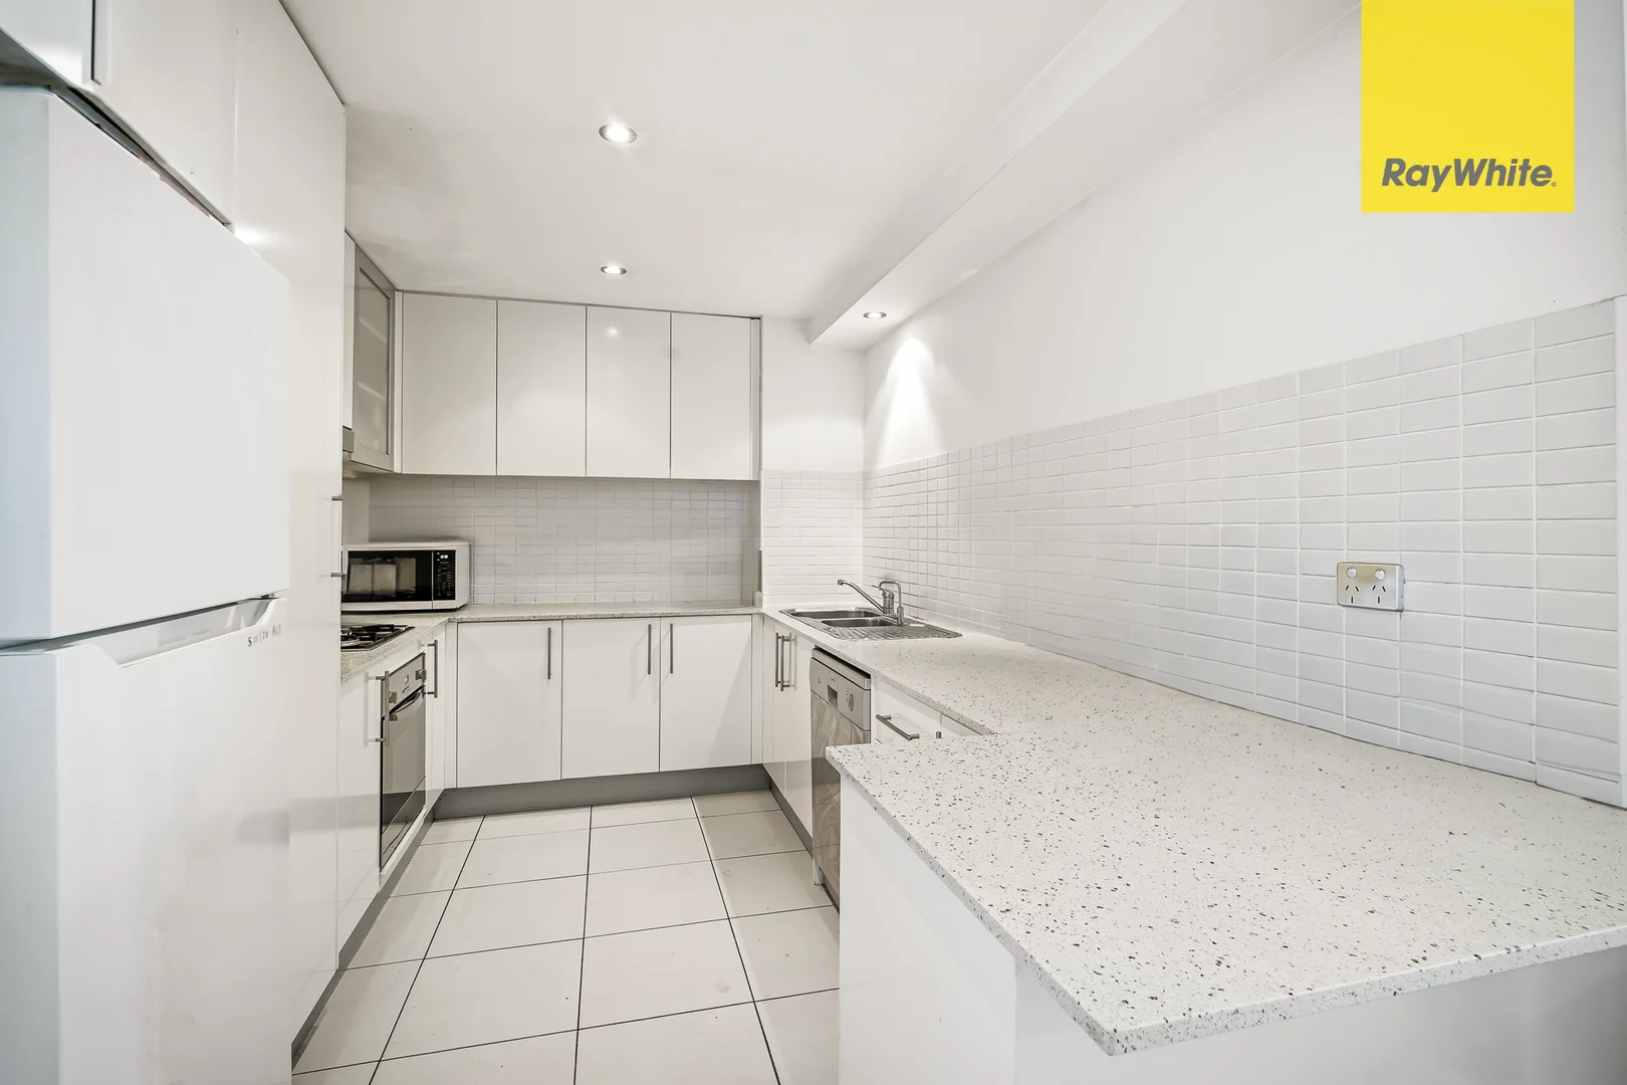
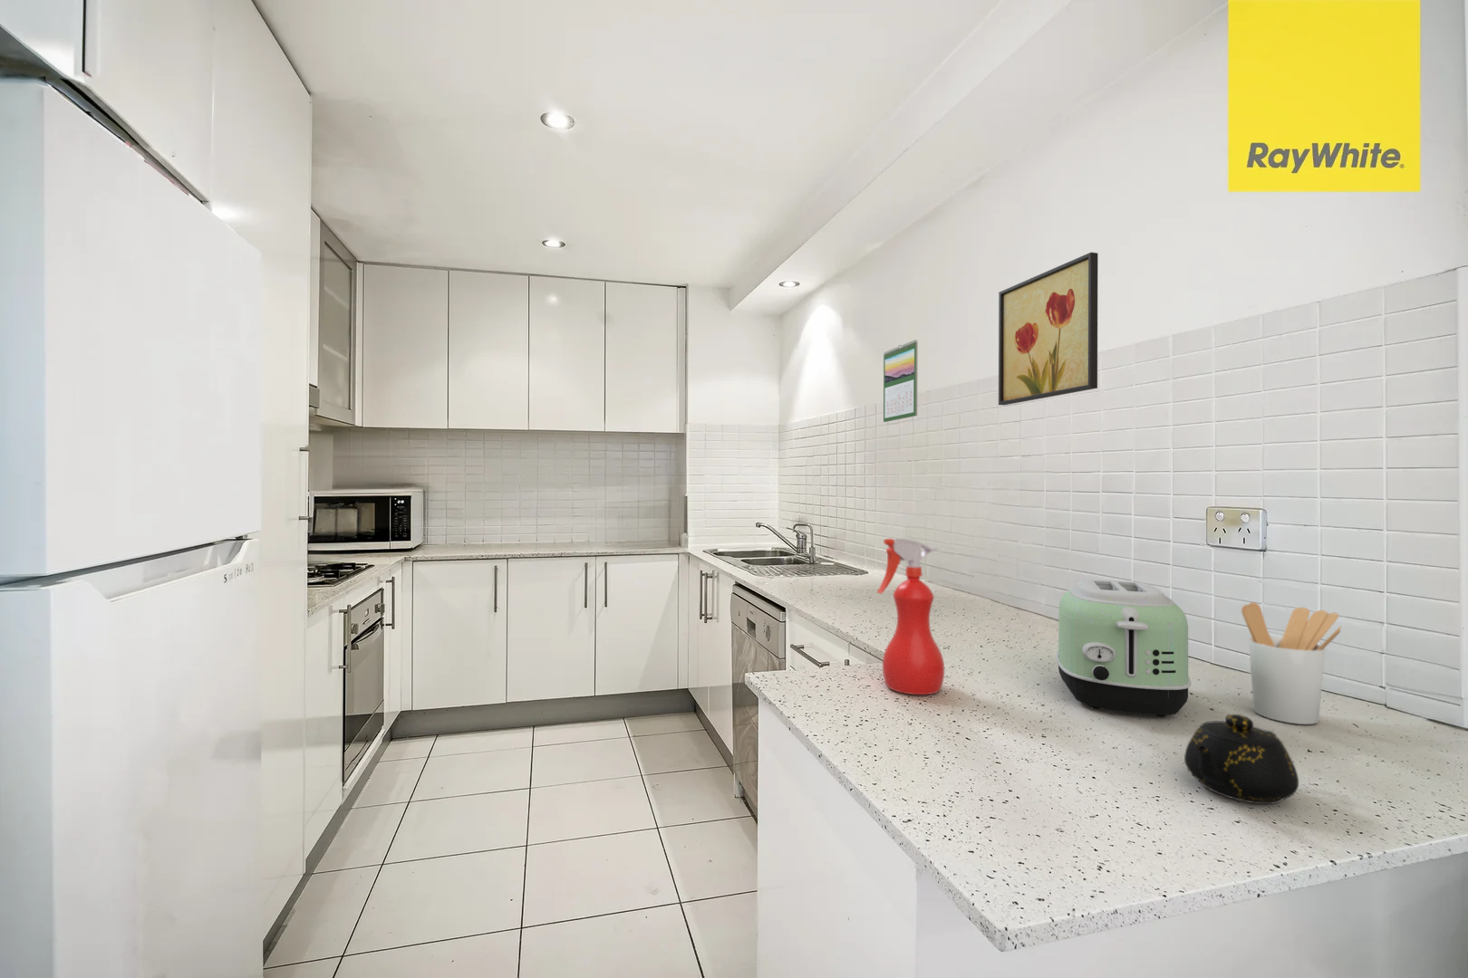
+ toaster (1120, 642)
+ calendar (899, 381)
+ wall art (1045, 336)
+ teapot (1236, 753)
+ utensil holder (1294, 660)
+ spray bottle (907, 612)
